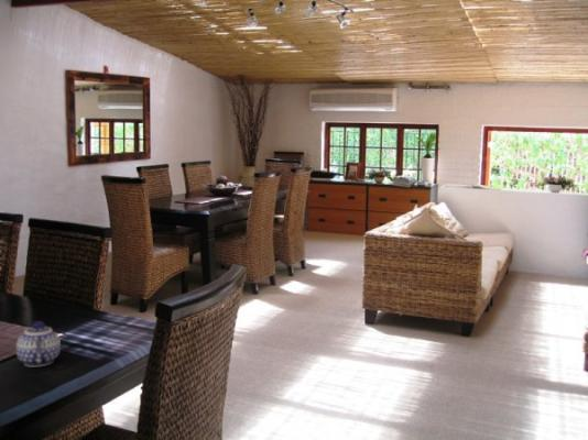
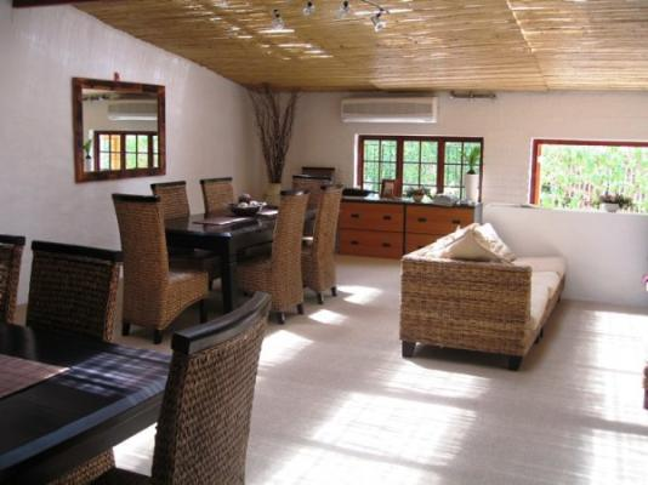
- teapot (37, 341)
